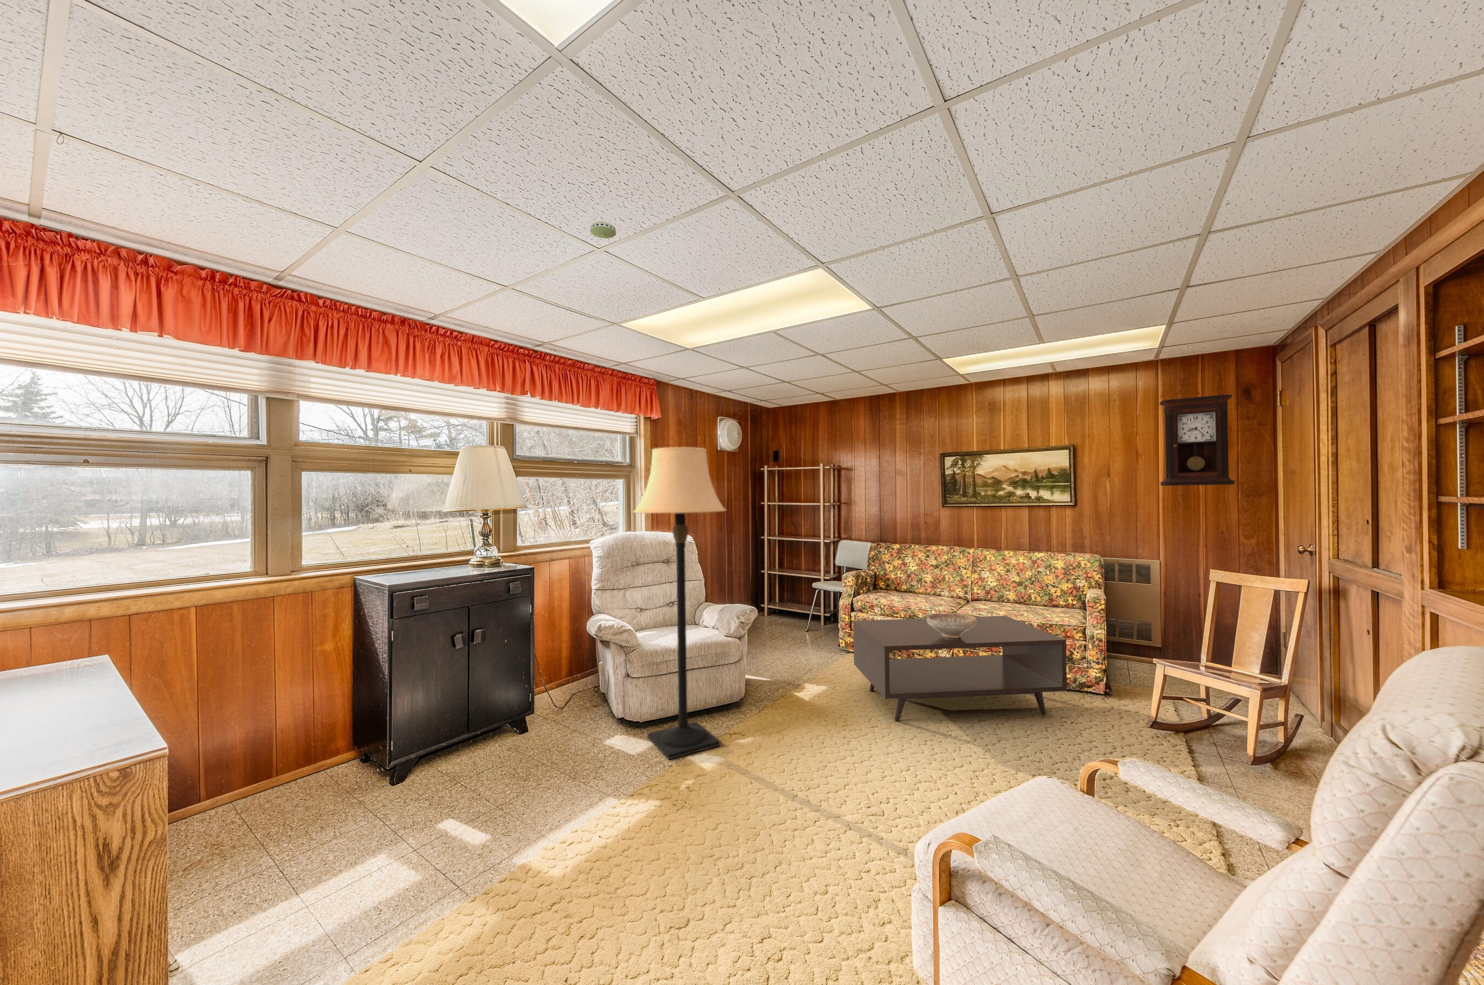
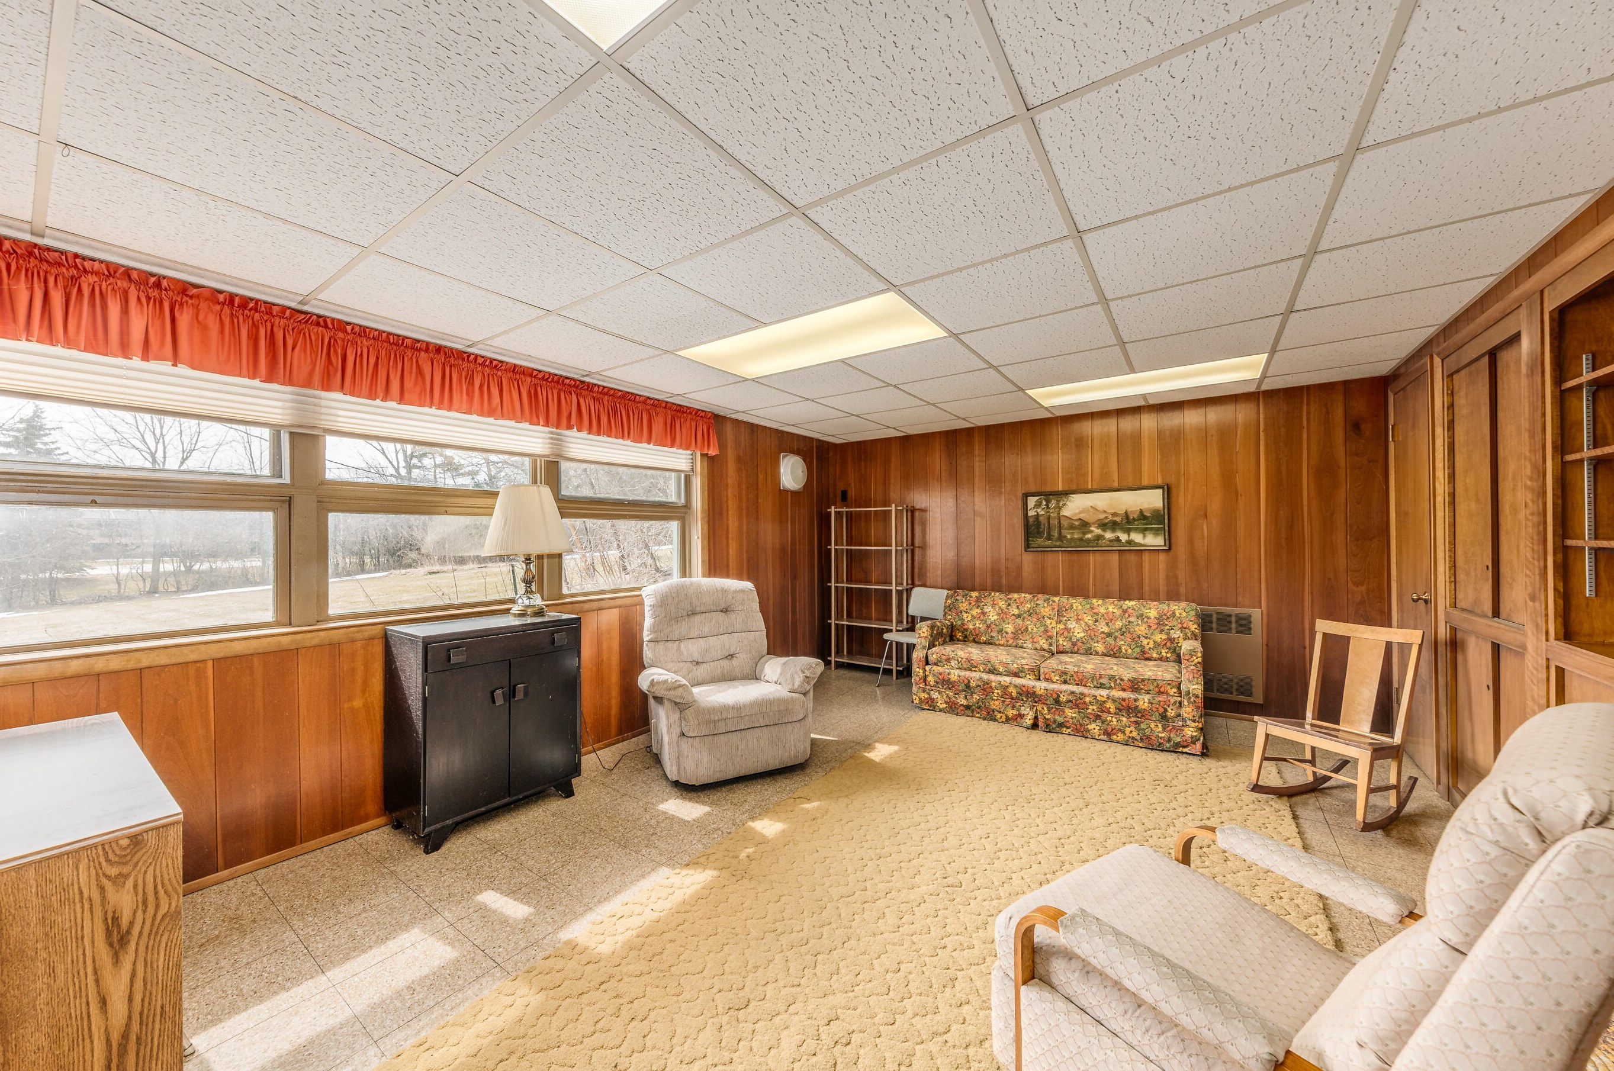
- smoke detector (602, 230)
- pendulum clock (1196, 442)
- decorative bowl (951, 627)
- lamp (682, 595)
- coffee table (952, 665)
